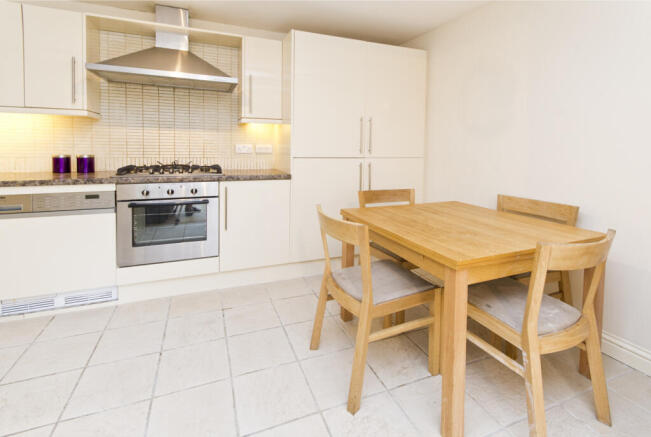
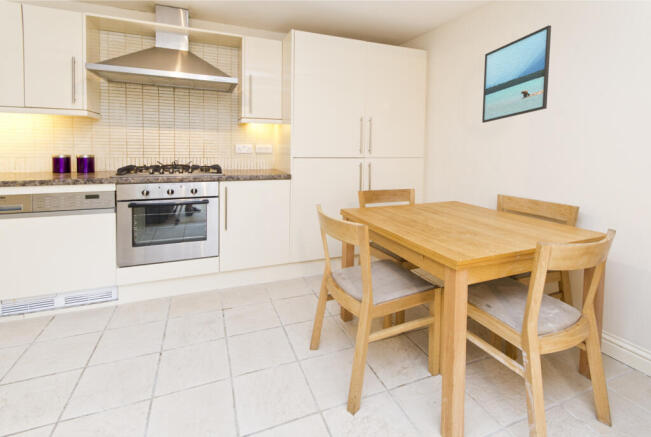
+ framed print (513, 79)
